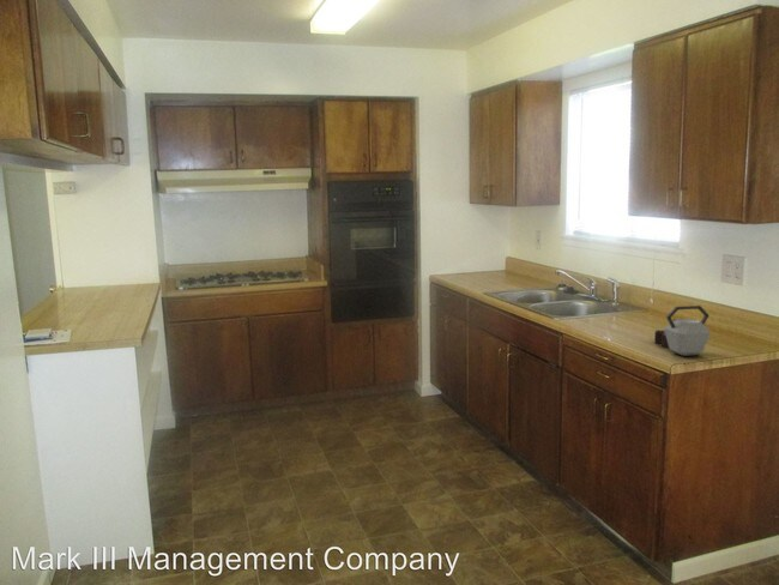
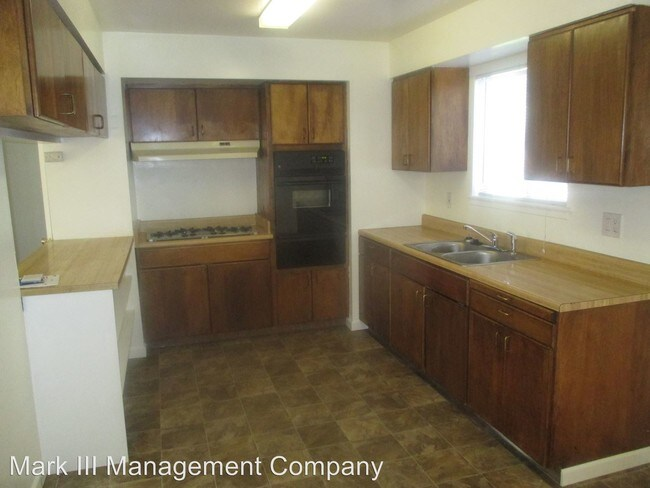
- kettle (676, 326)
